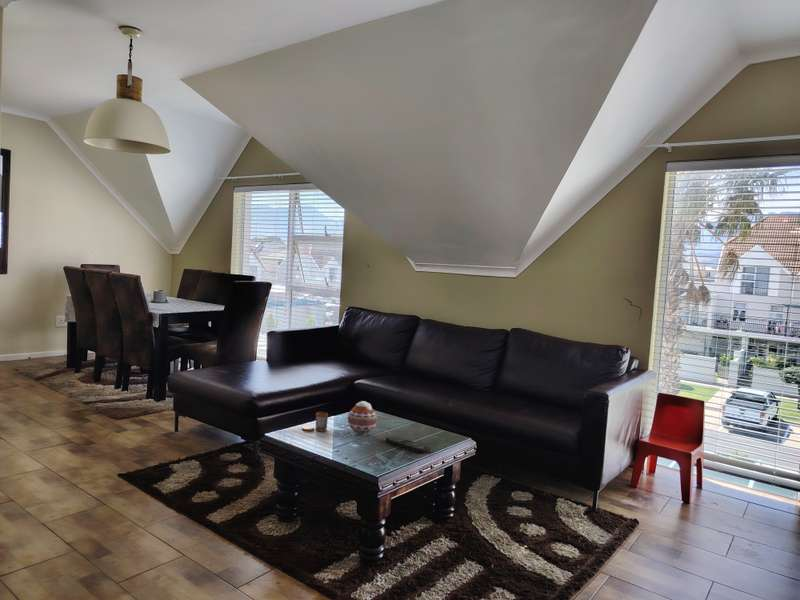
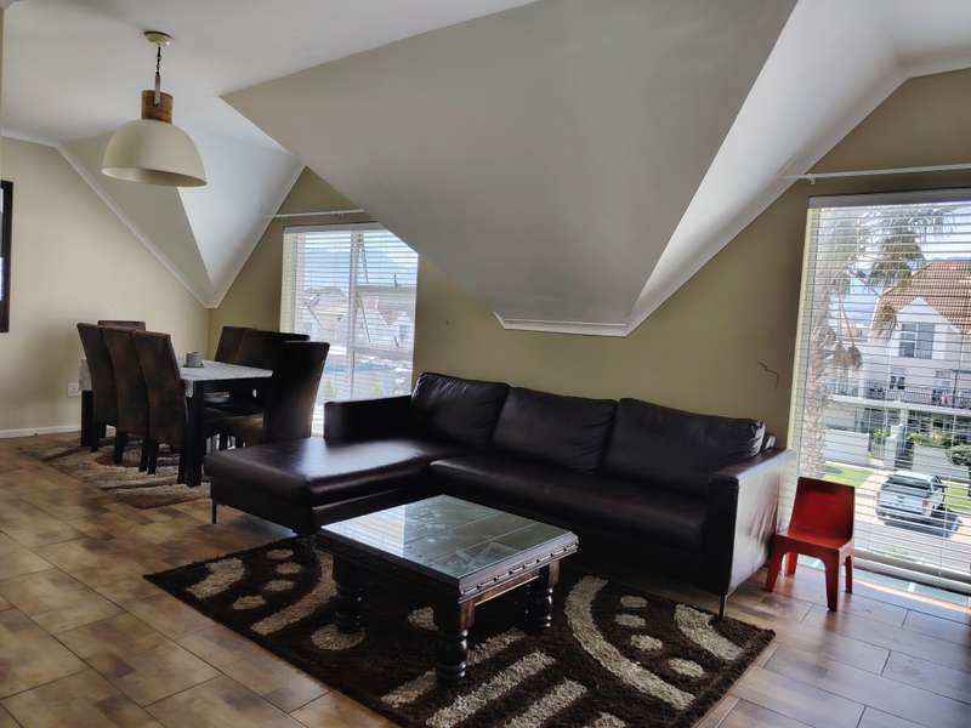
- decorative ball (362, 417)
- candle (316, 421)
- remote control (407, 444)
